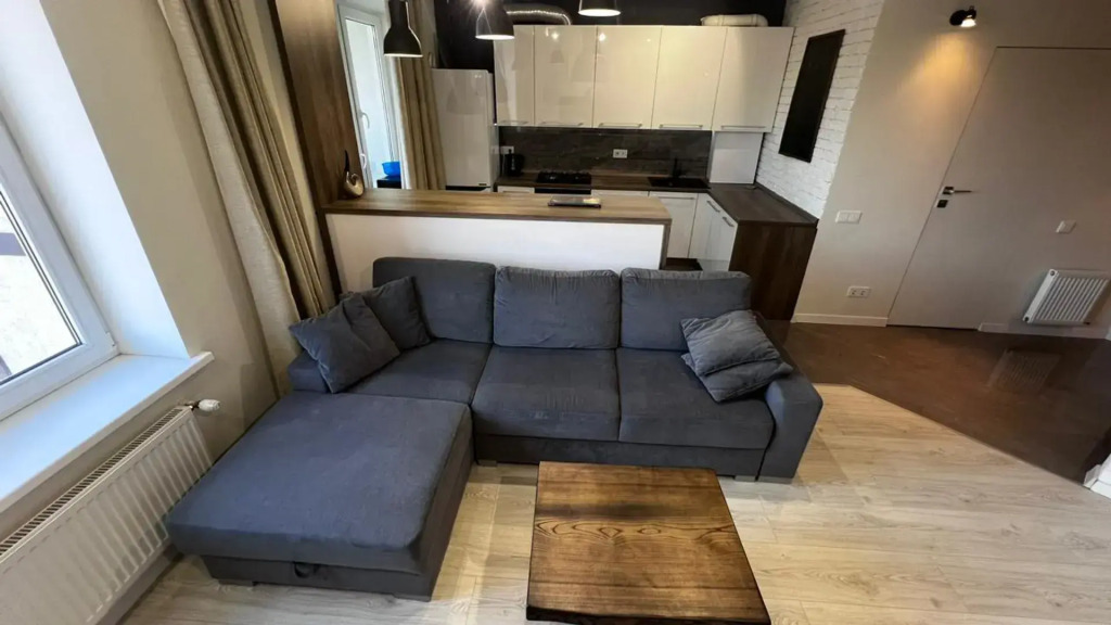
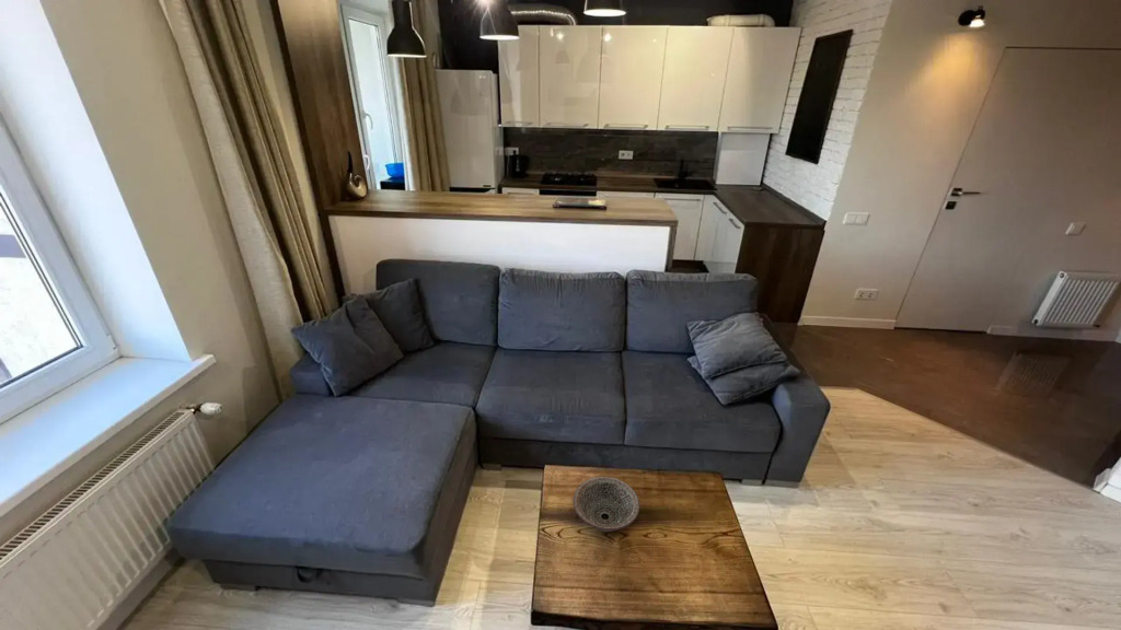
+ decorative bowl (605, 510)
